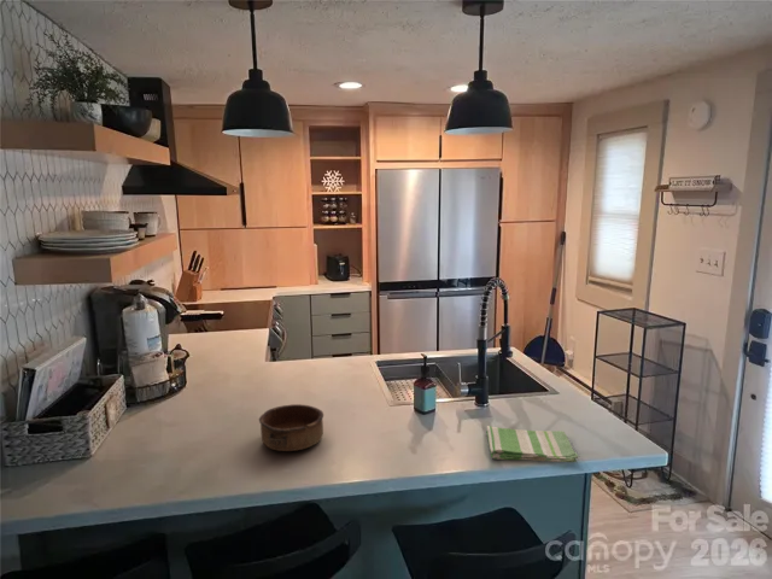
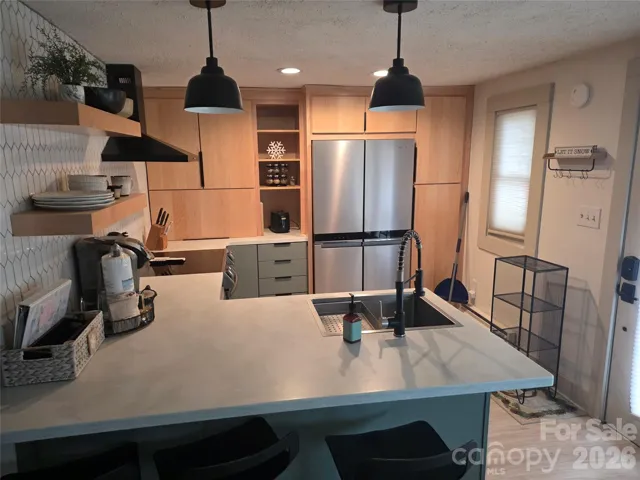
- bowl (292, 428)
- dish towel (528, 443)
